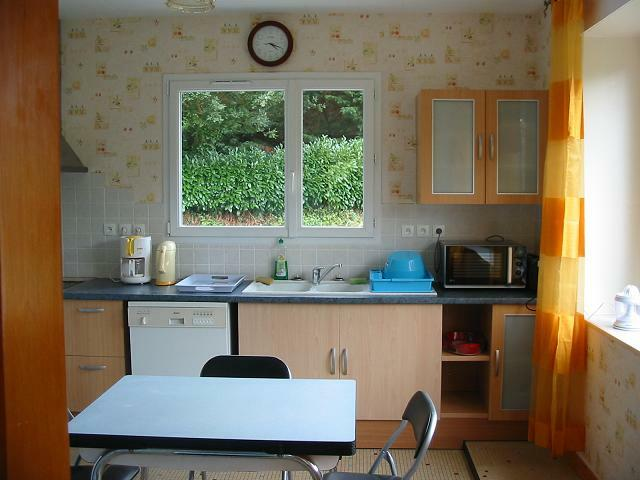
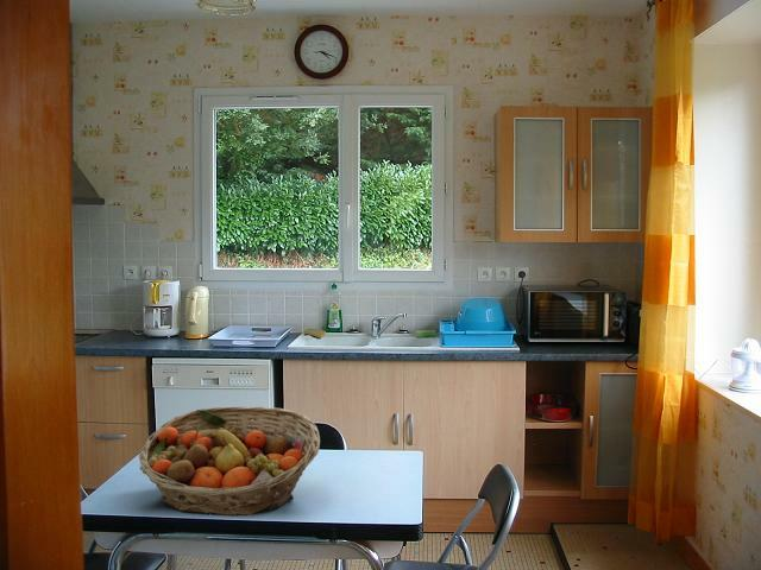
+ fruit basket (231, 457)
